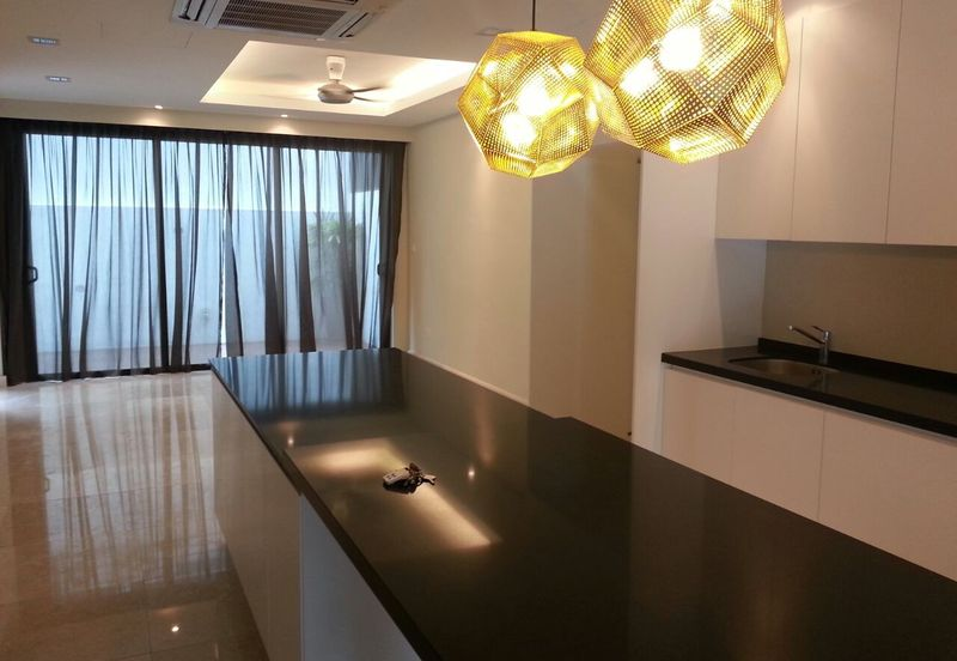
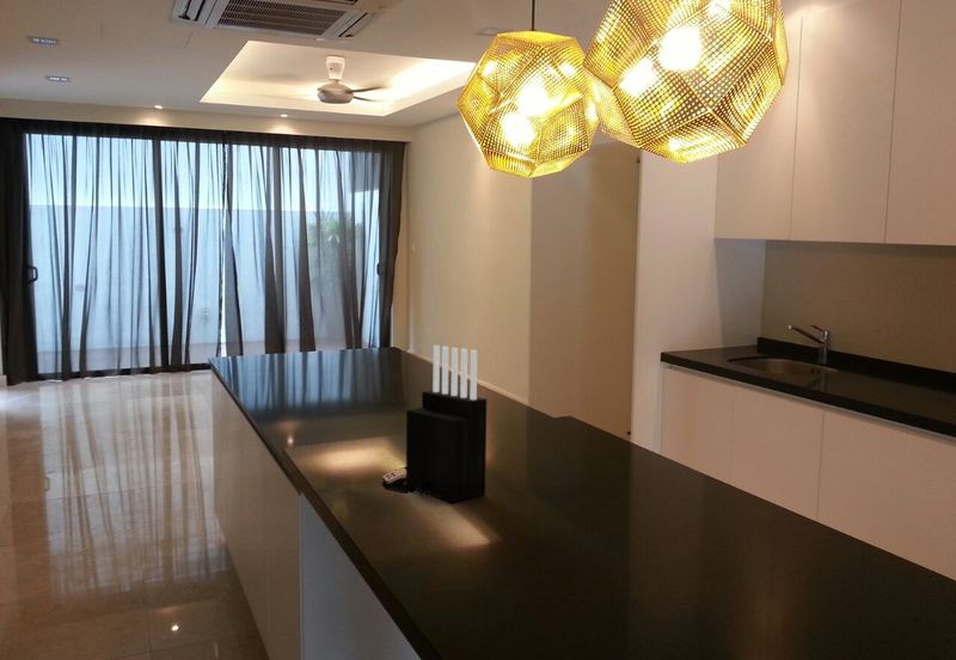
+ knife block (442, 420)
